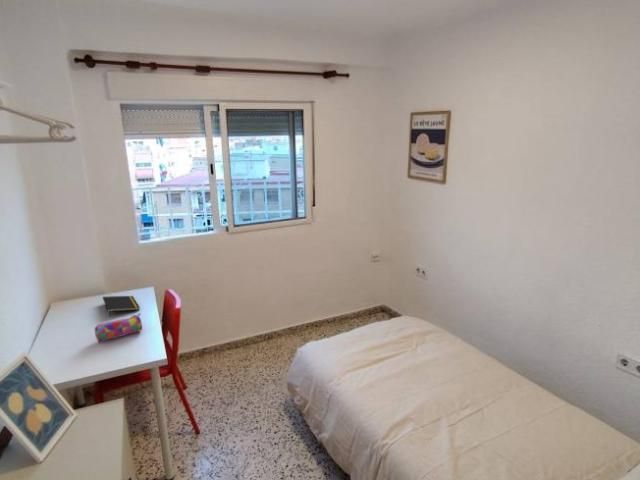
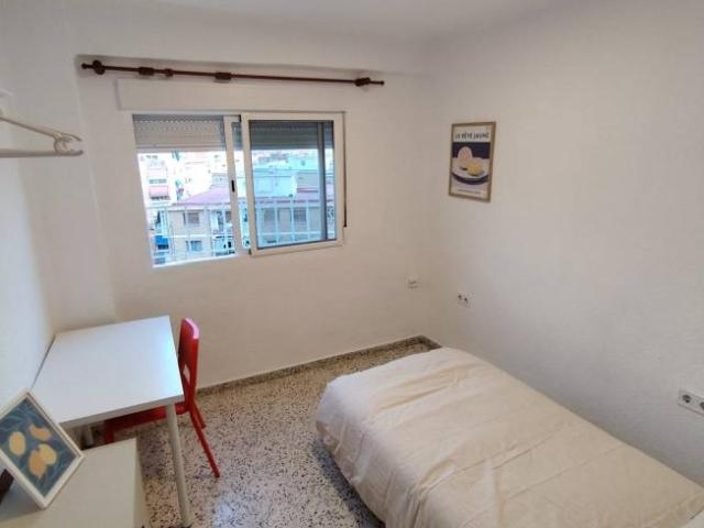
- pencil case (119, 327)
- notepad (121, 303)
